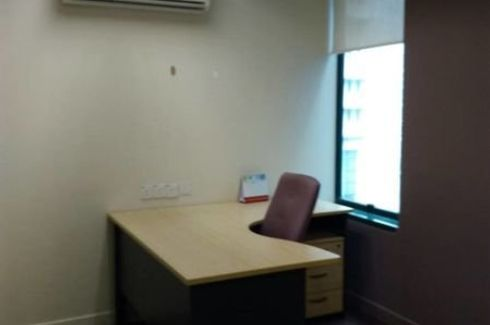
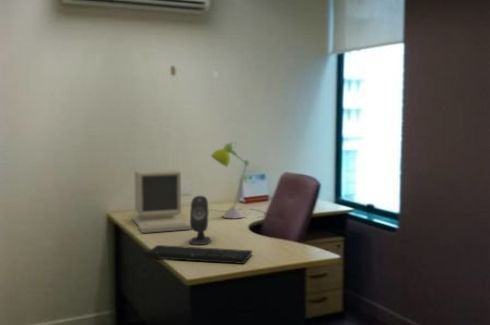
+ desk lamp (241, 179)
+ keyboard (198, 253)
+ speaker (200, 218)
+ computer monitor (159, 197)
